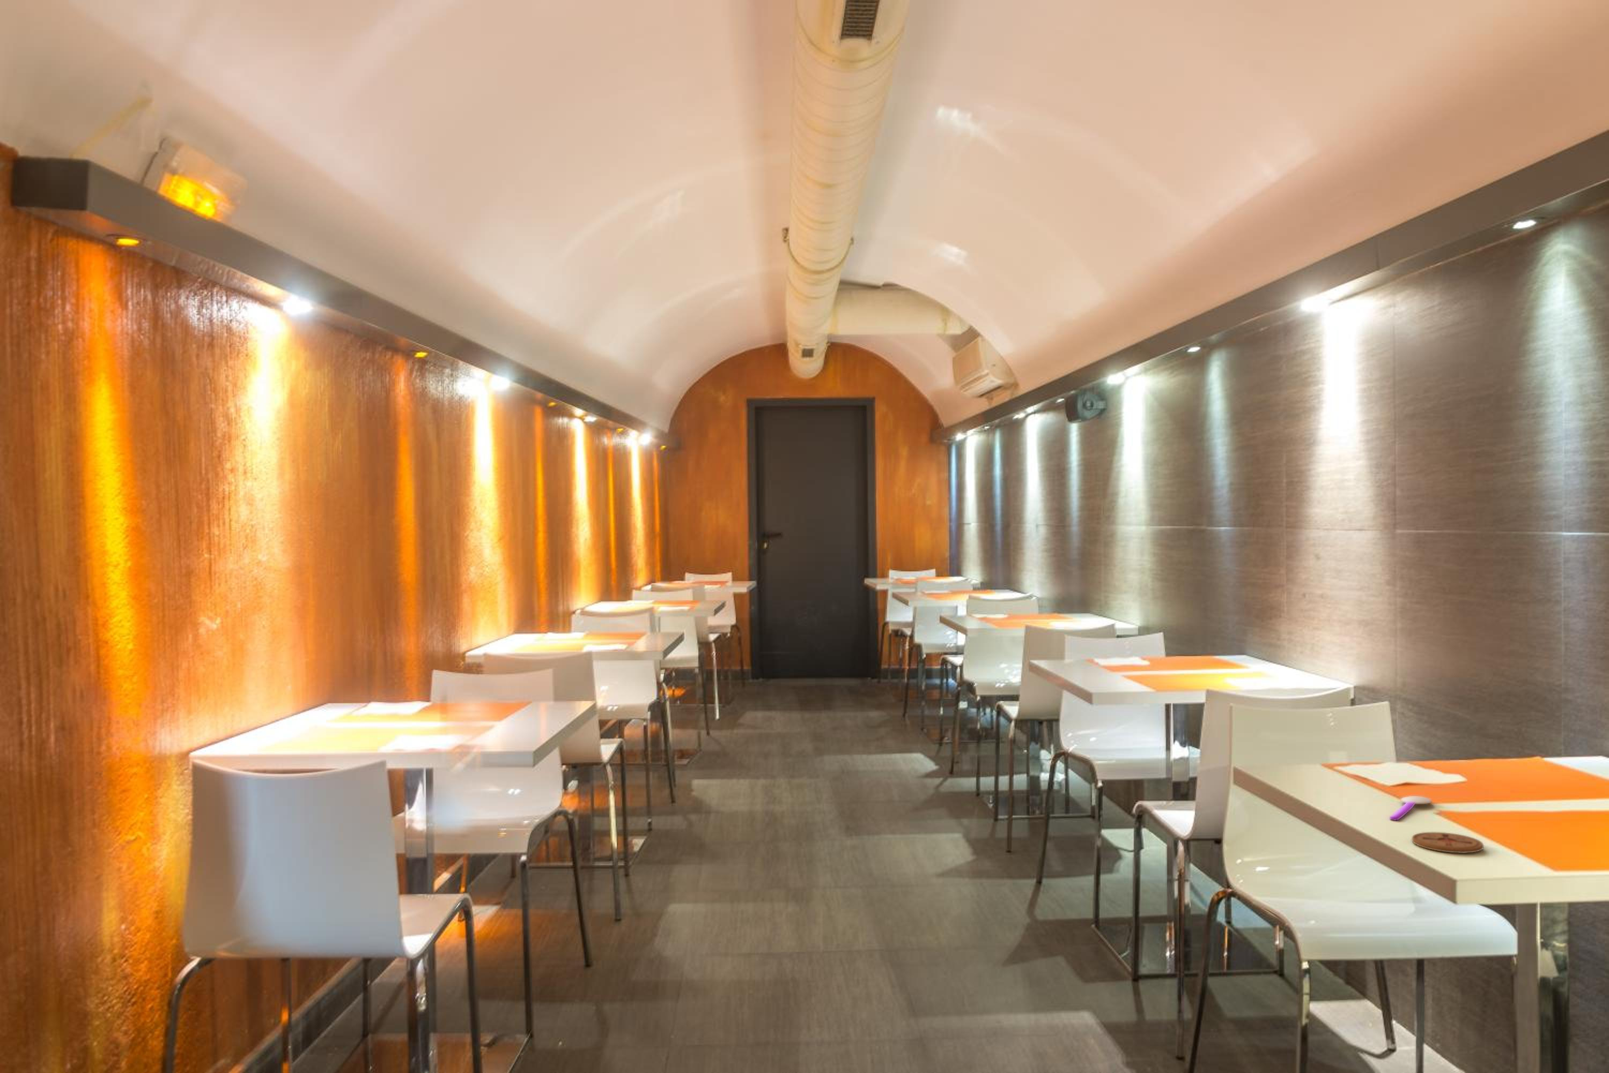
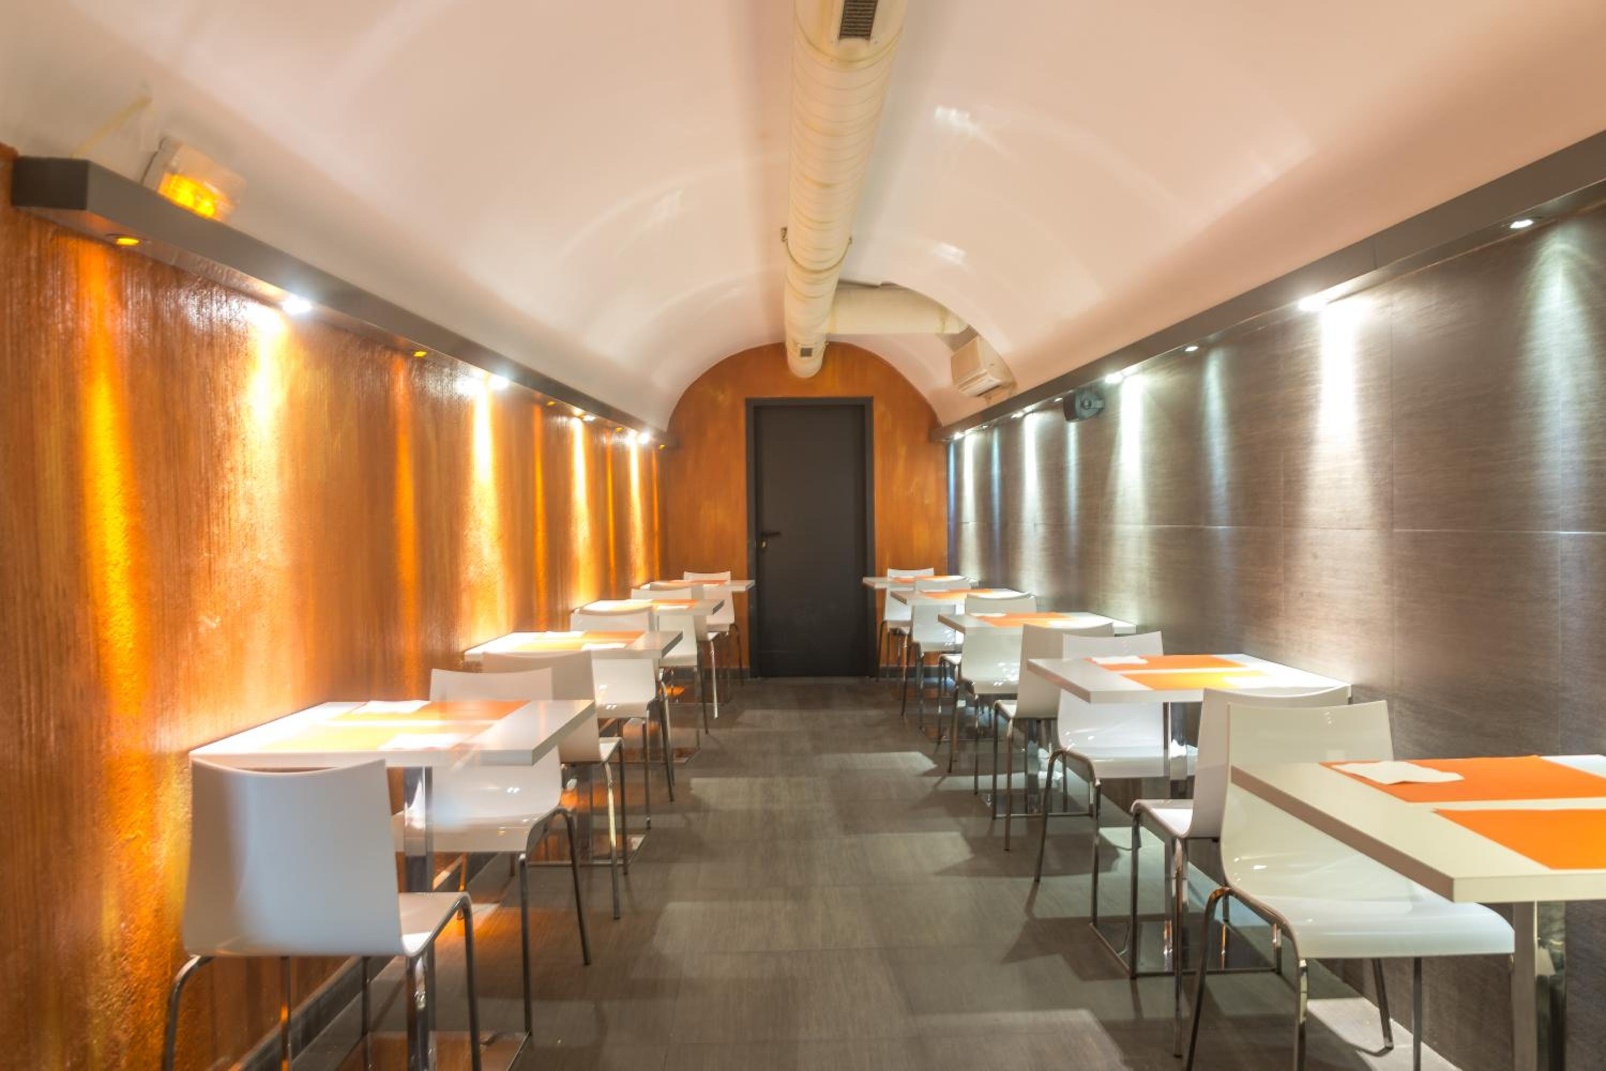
- spoon (1408, 806)
- coaster (1447, 842)
